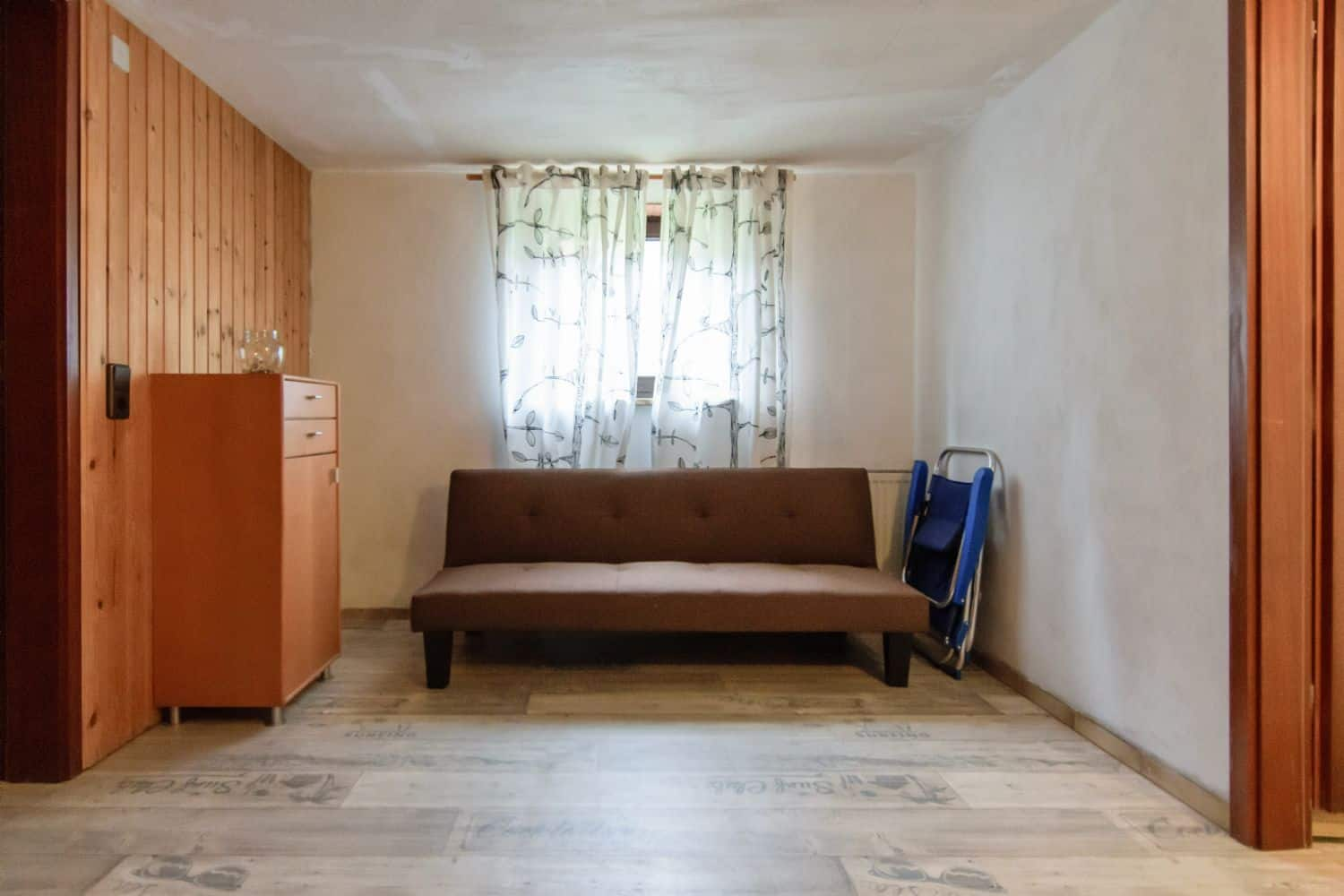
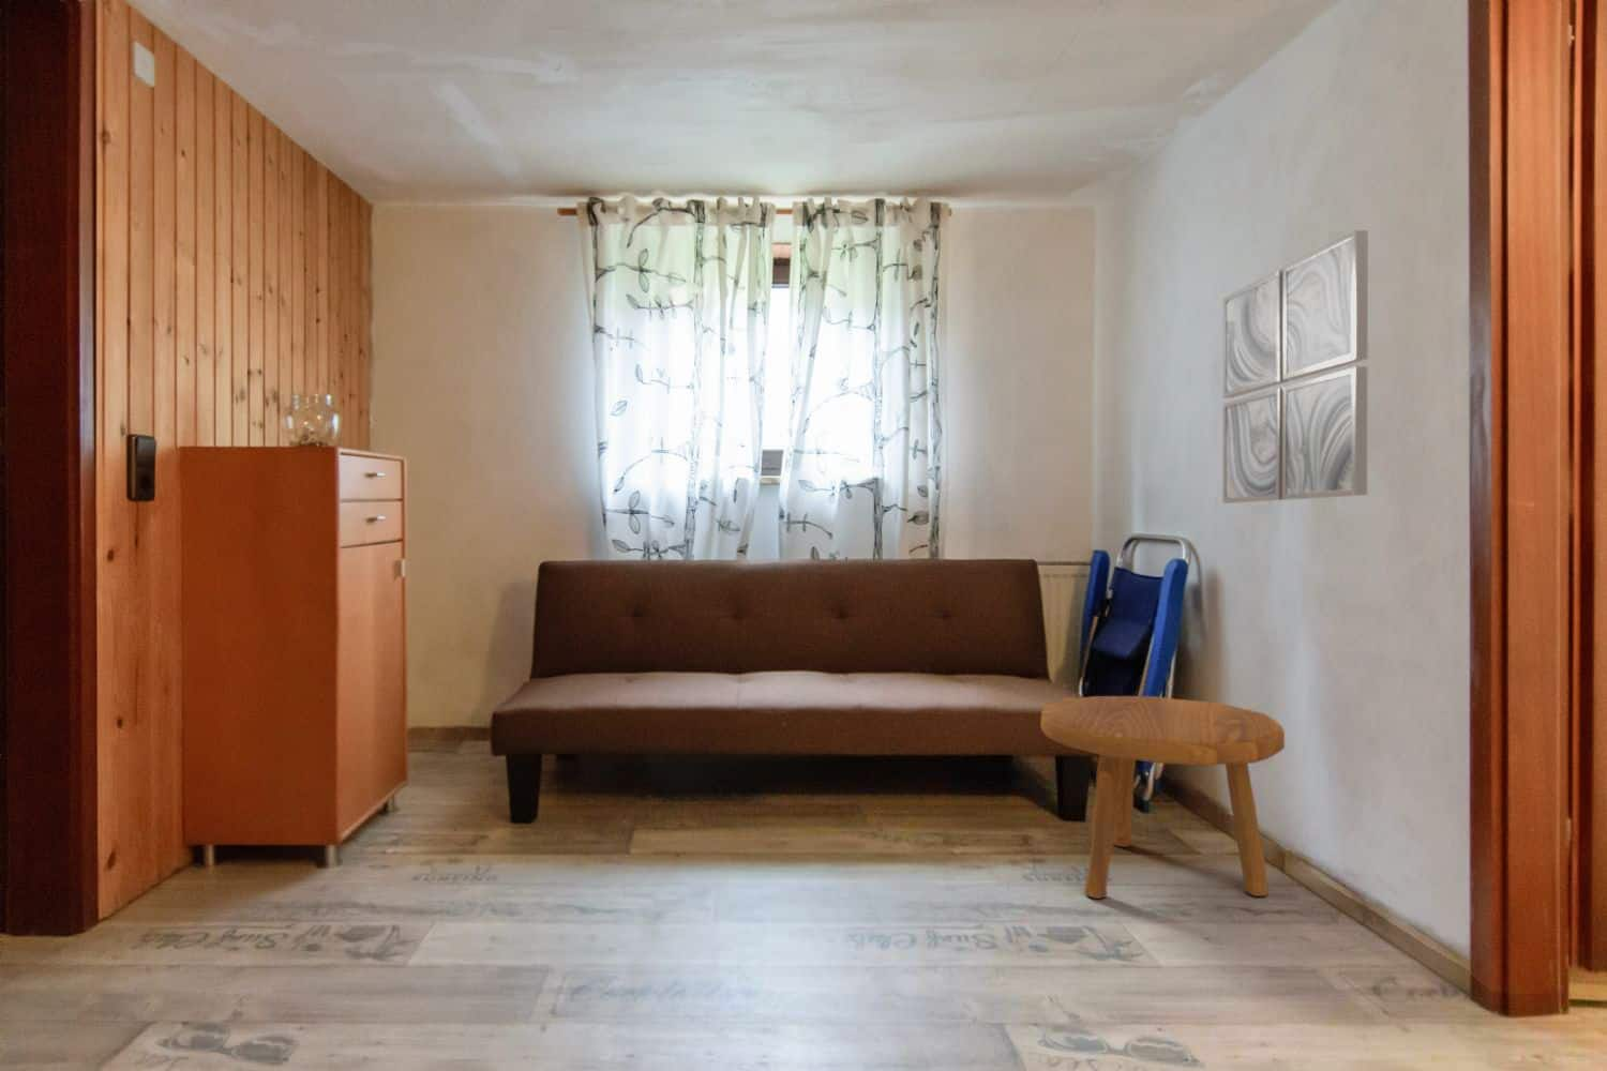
+ footstool (1132, 795)
+ wall art (1285, 386)
